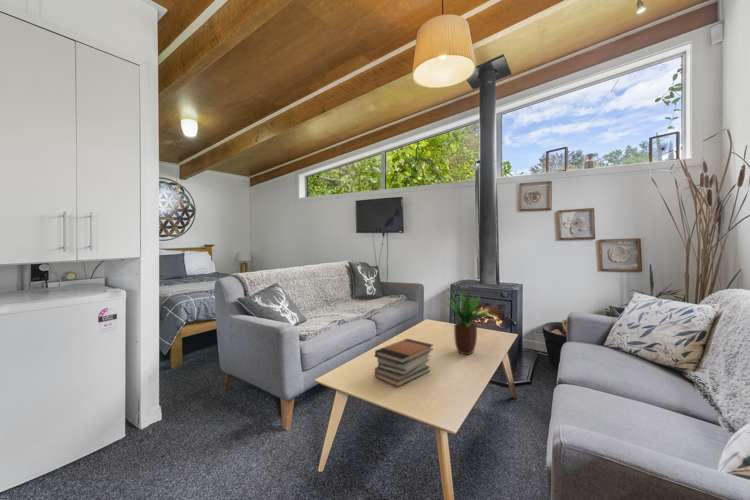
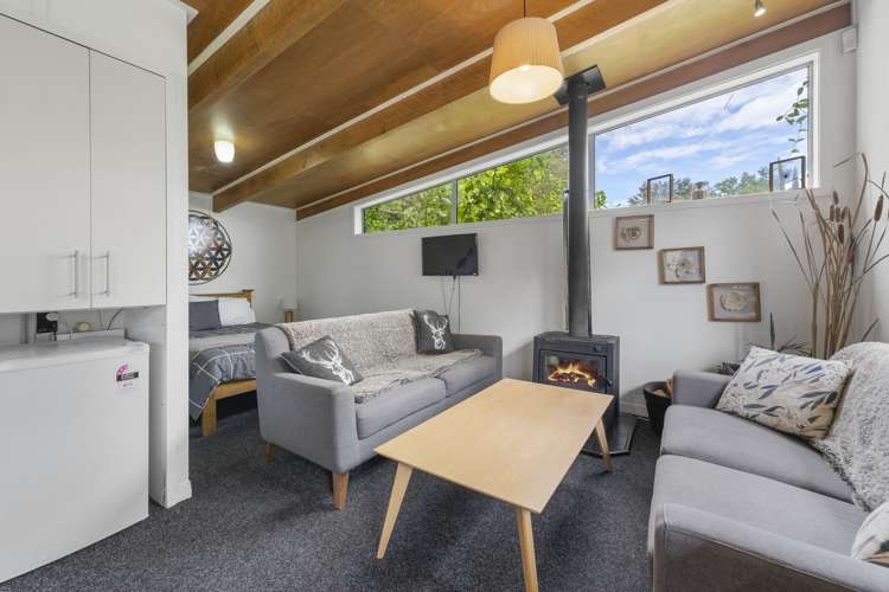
- potted plant (467, 320)
- book stack (404, 360)
